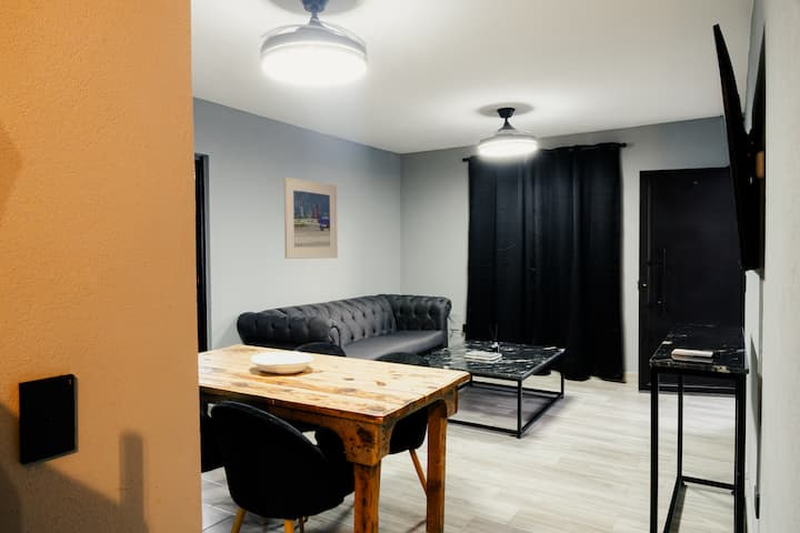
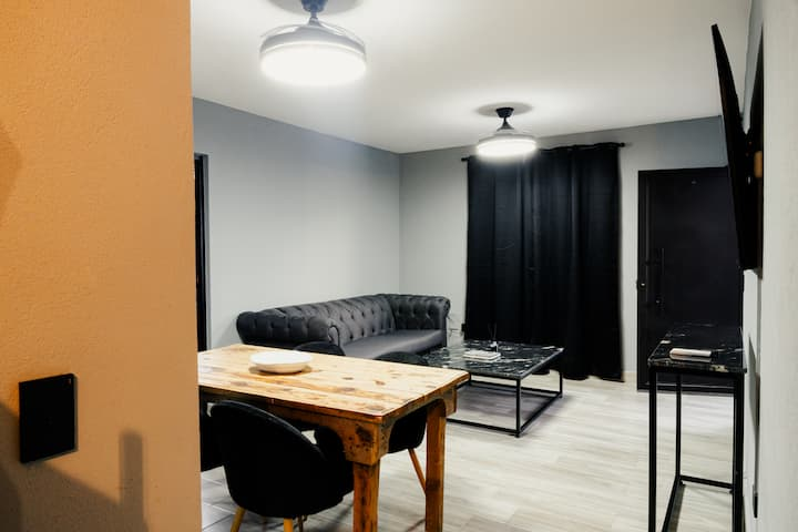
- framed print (312, 220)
